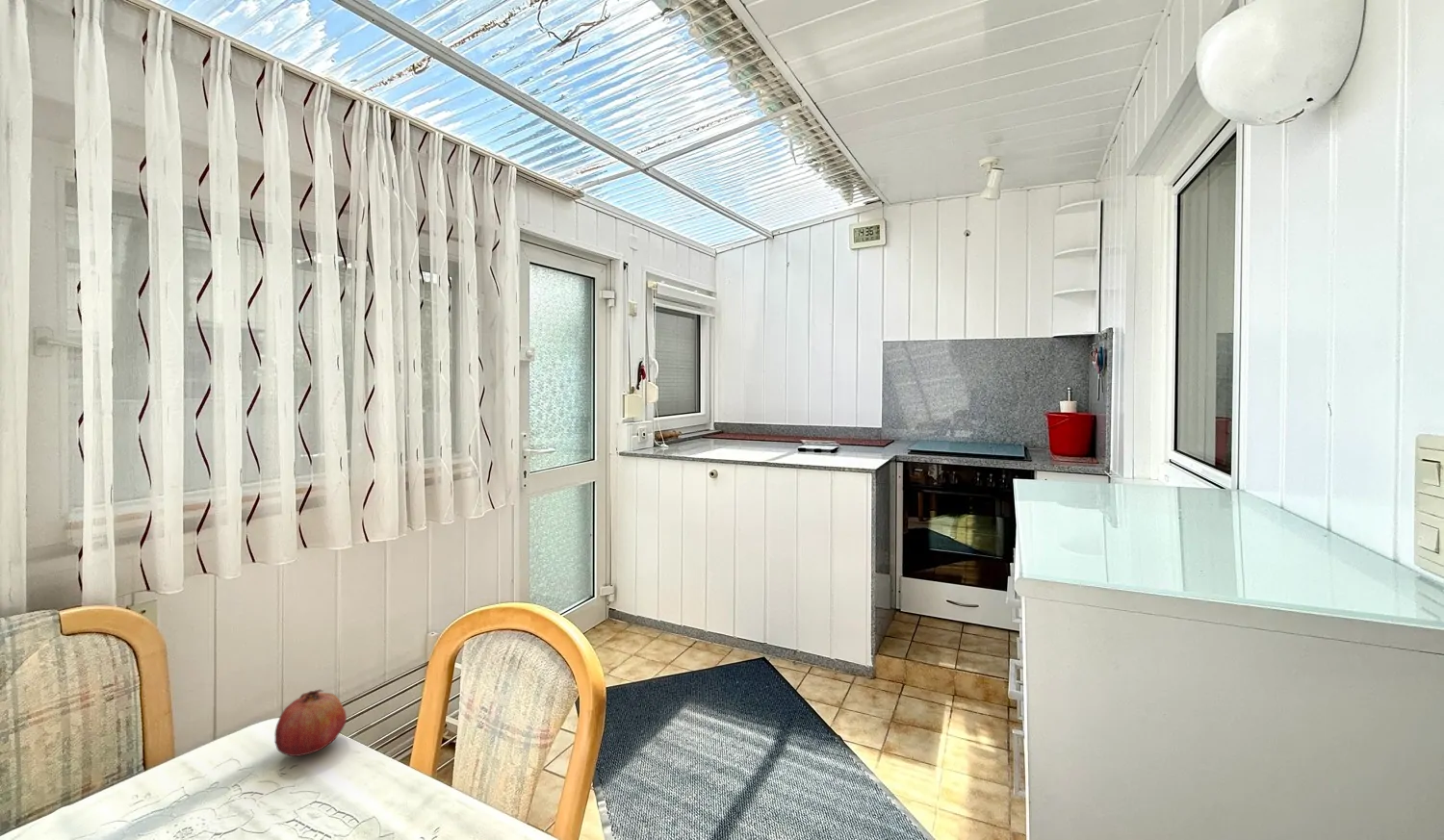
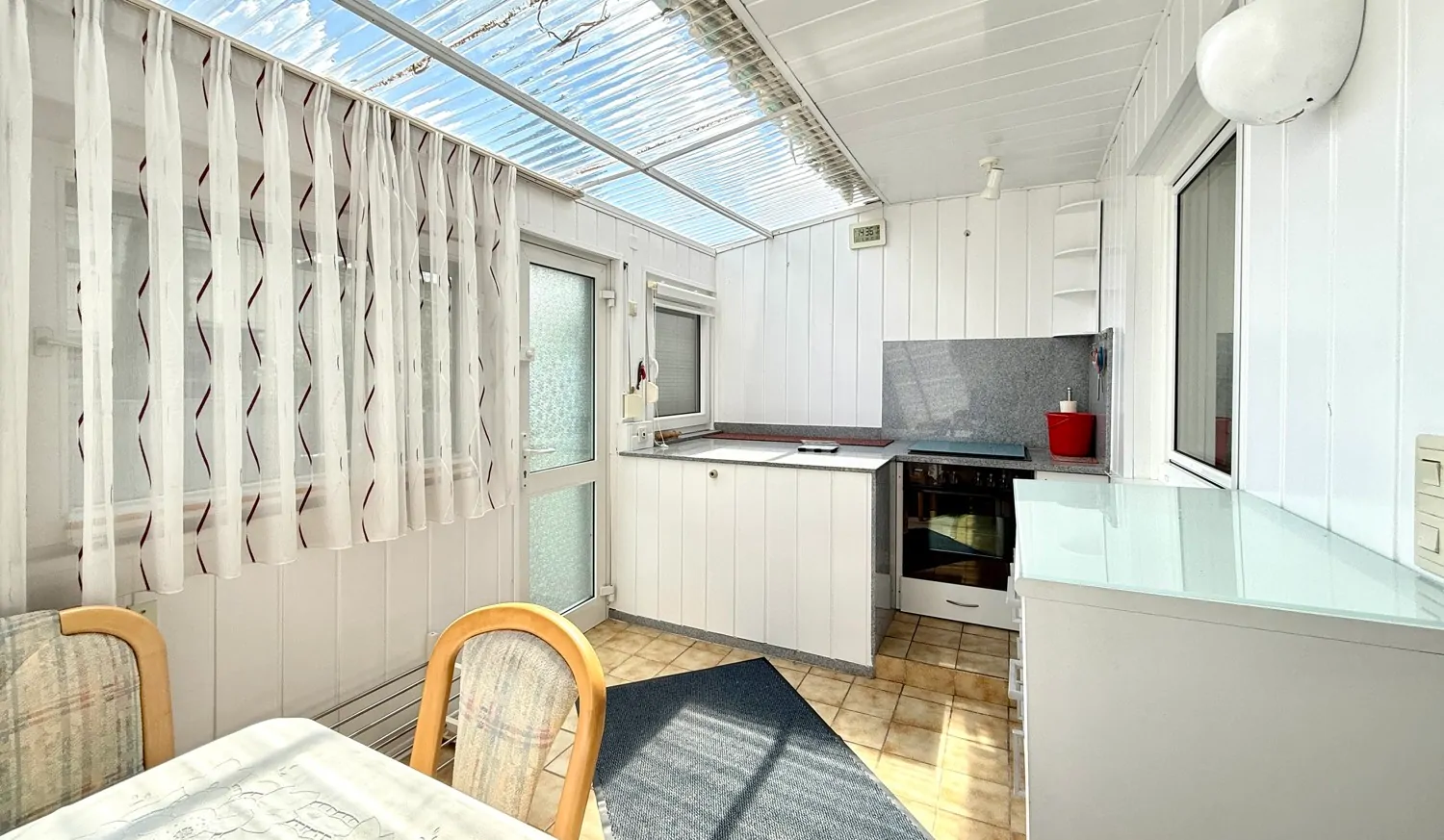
- fruit (311, 721)
